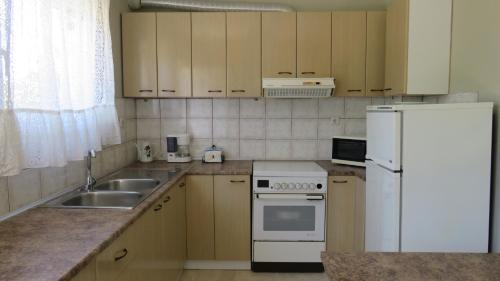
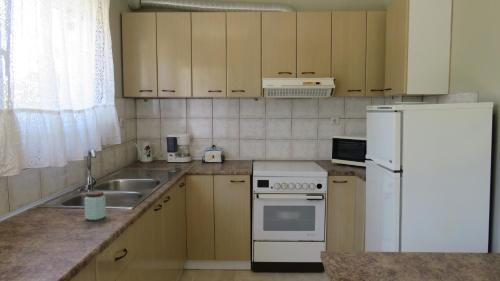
+ peanut butter (95, 205)
